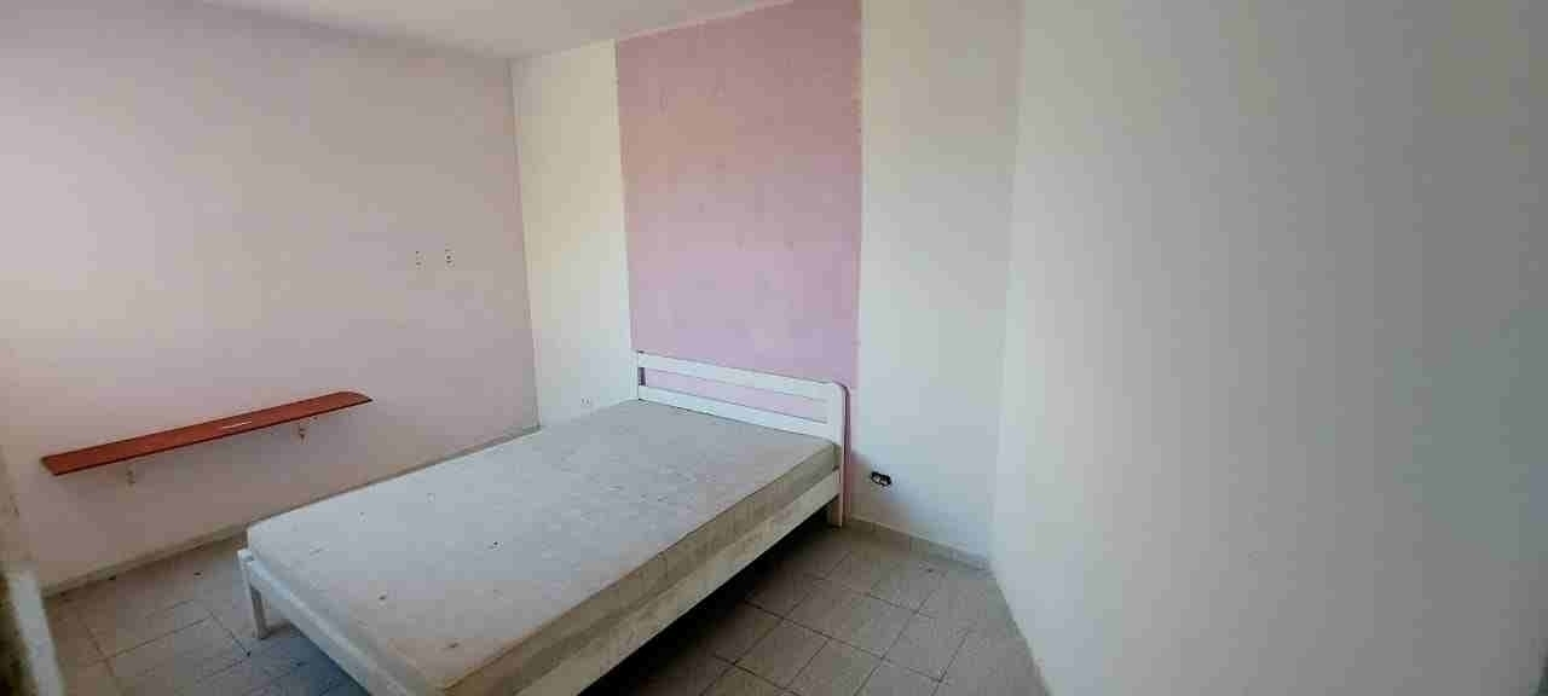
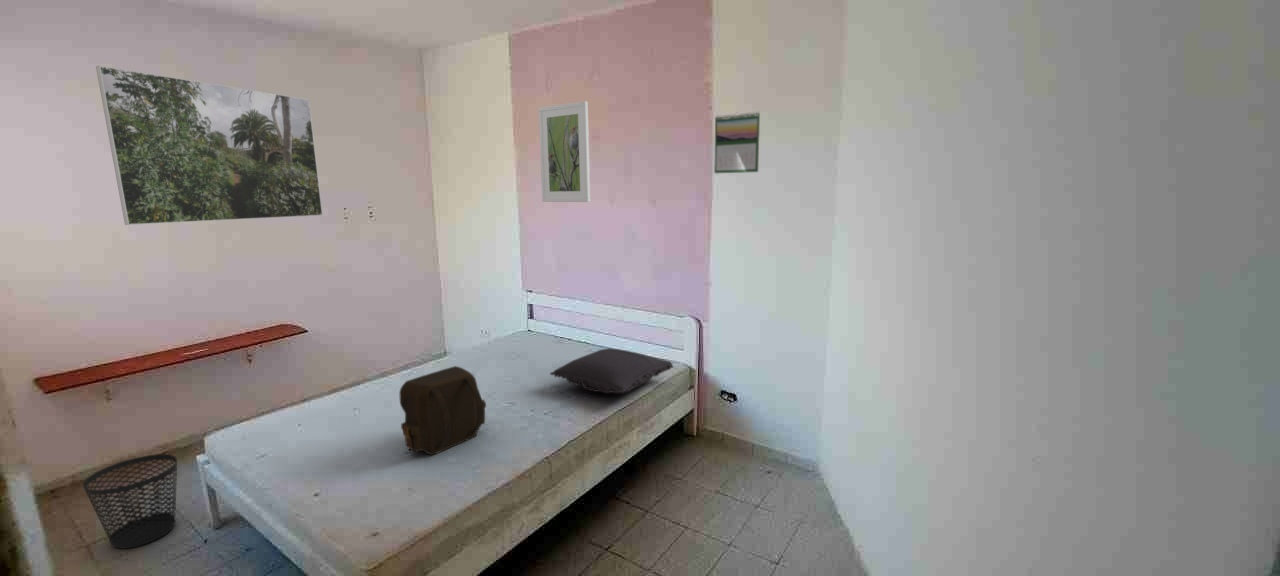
+ pillow (613, 370)
+ wastebasket (138, 502)
+ backpack (446, 409)
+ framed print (229, 153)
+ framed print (563, 154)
+ calendar (736, 142)
